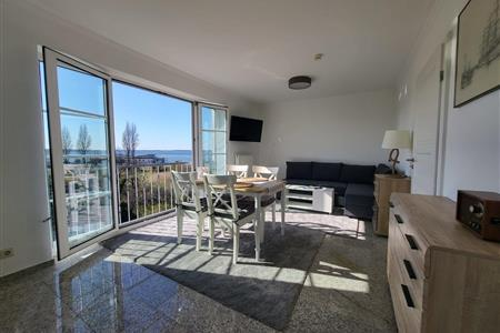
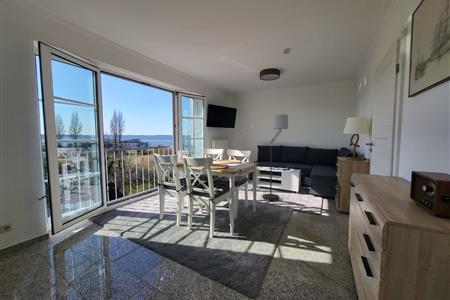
+ floor lamp (271, 155)
